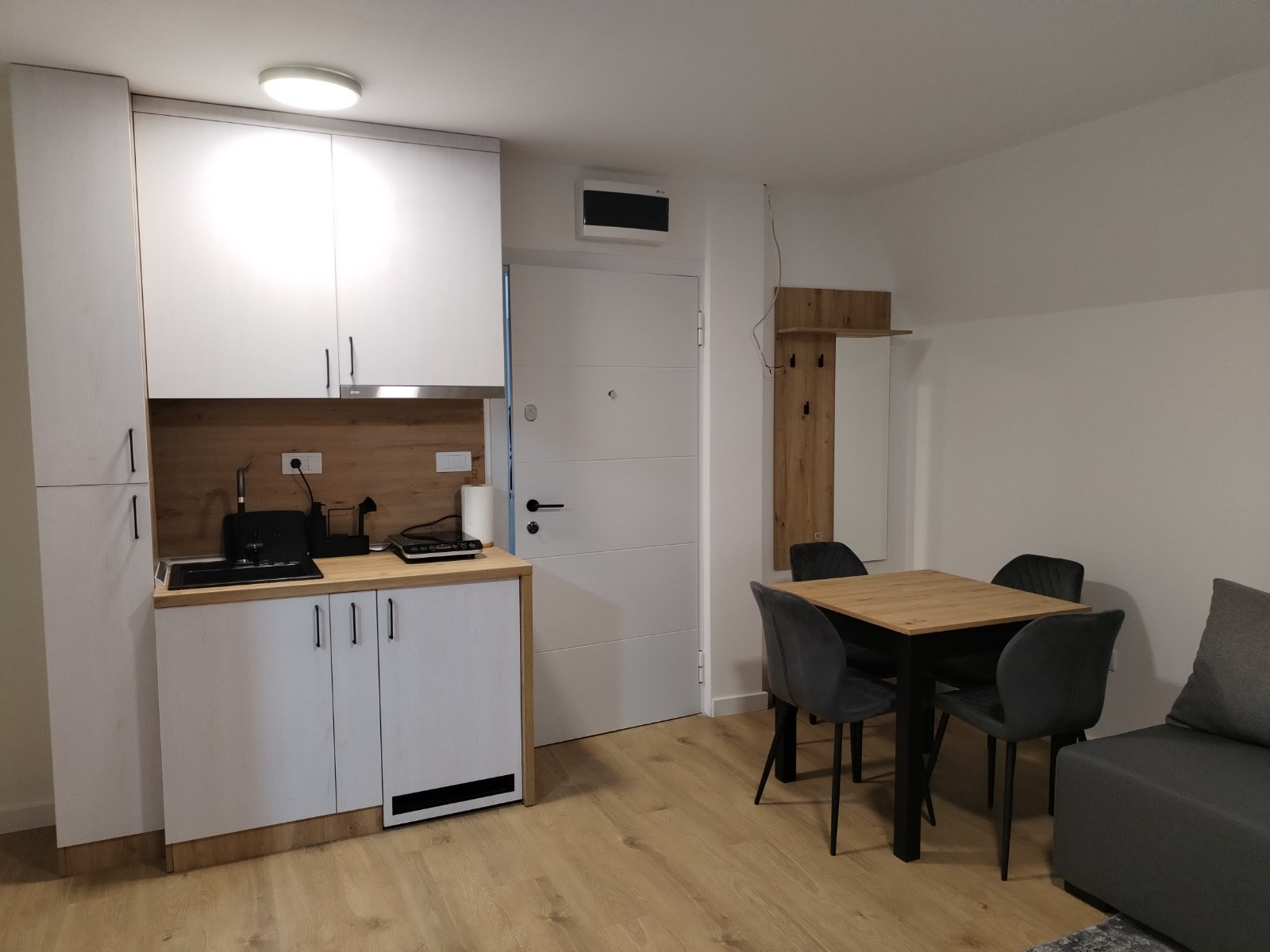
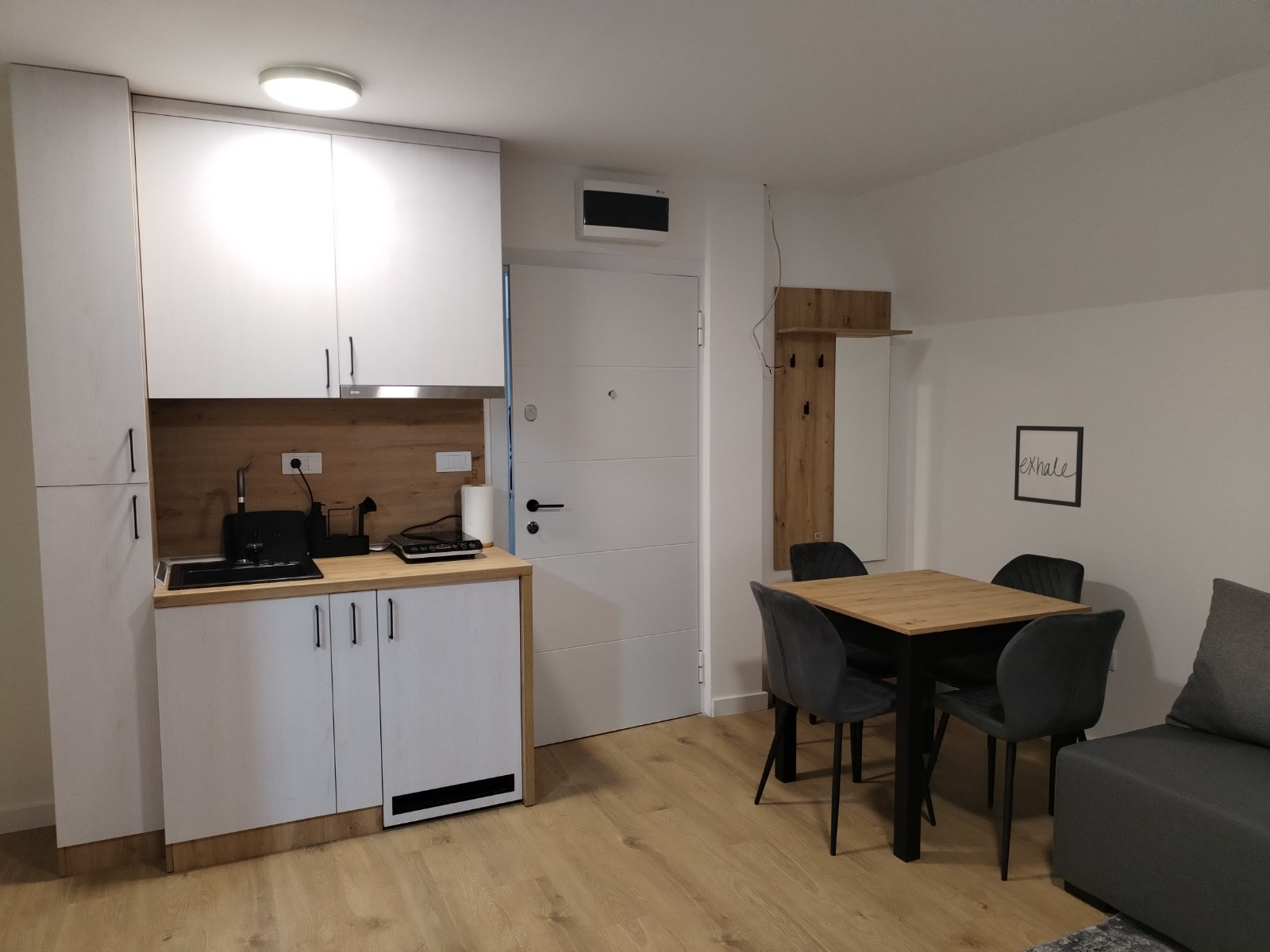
+ wall art (1047, 465)
